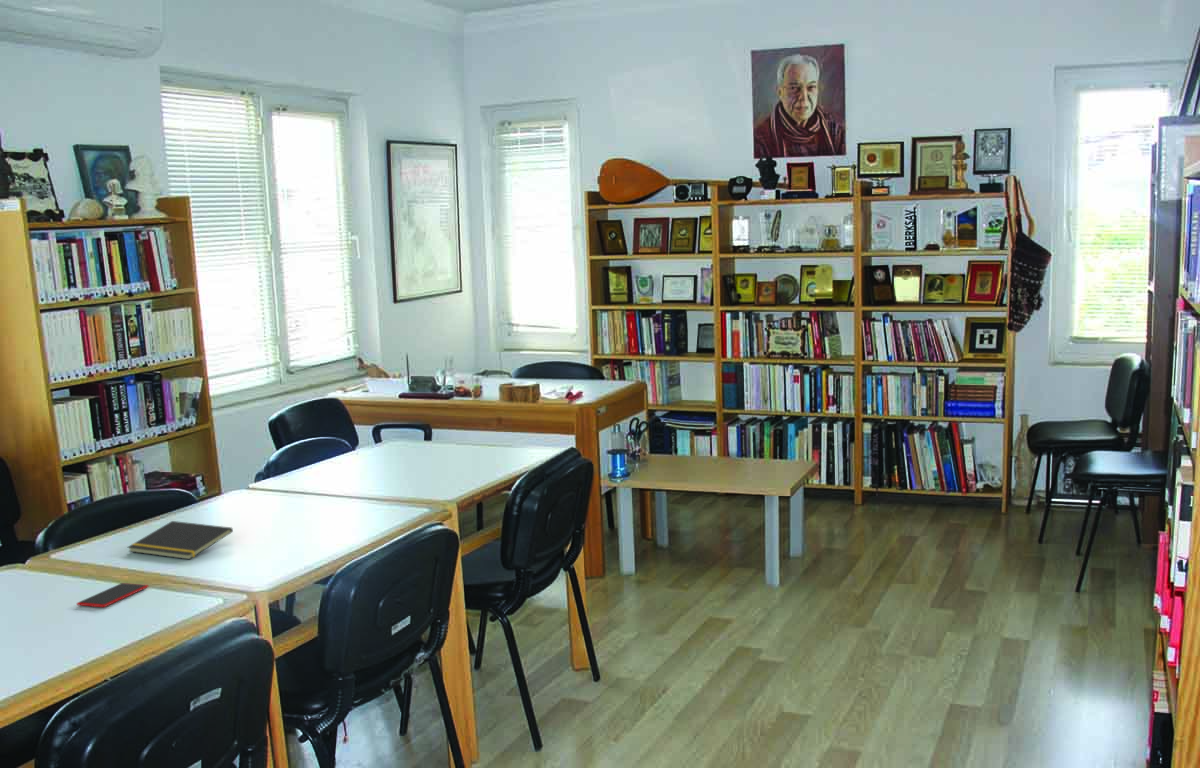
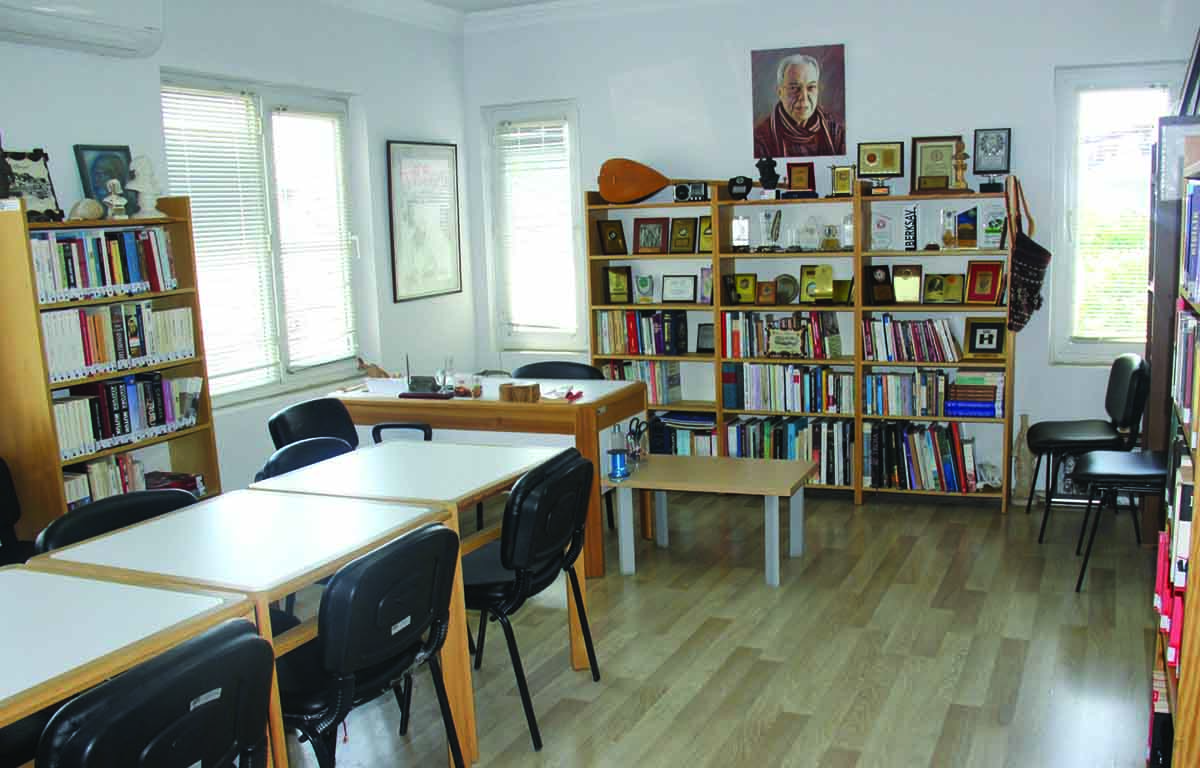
- notepad (180, 539)
- smartphone (113, 594)
